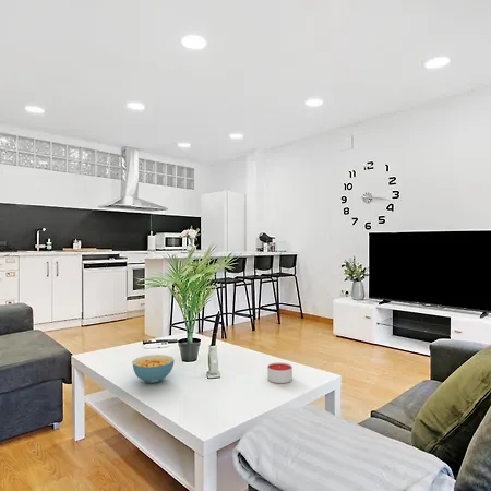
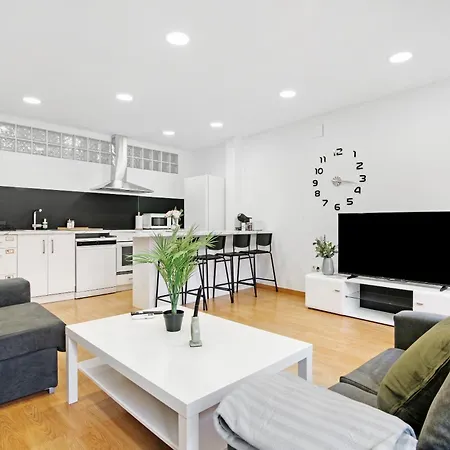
- cereal bowl (153, 370)
- candle (279, 372)
